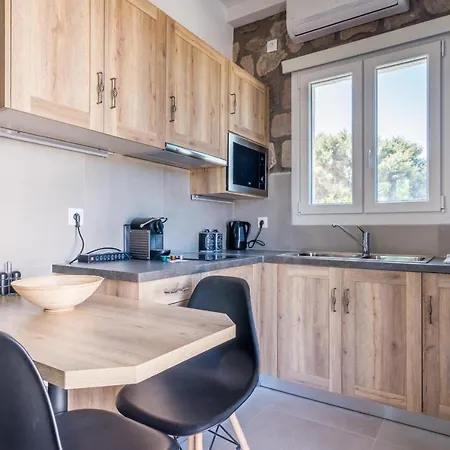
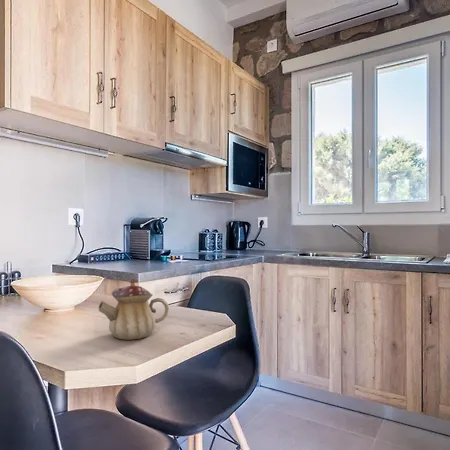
+ teapot (135, 306)
